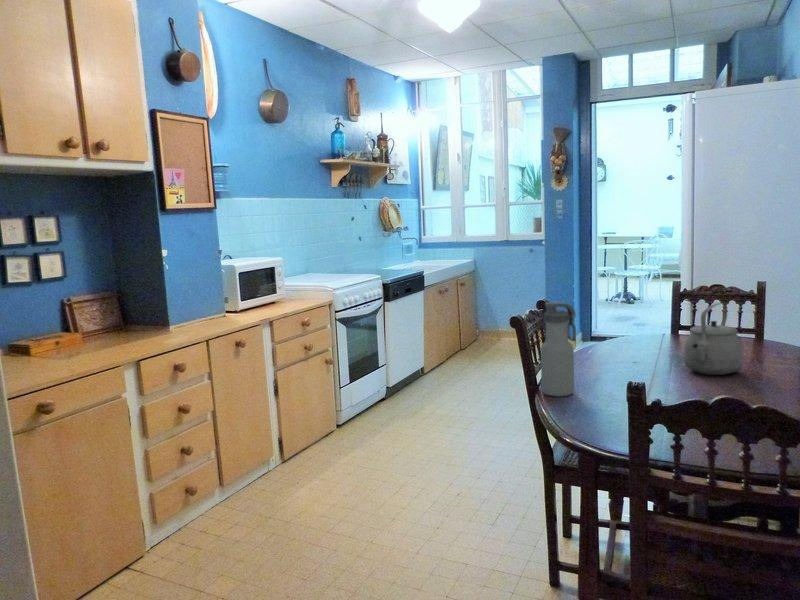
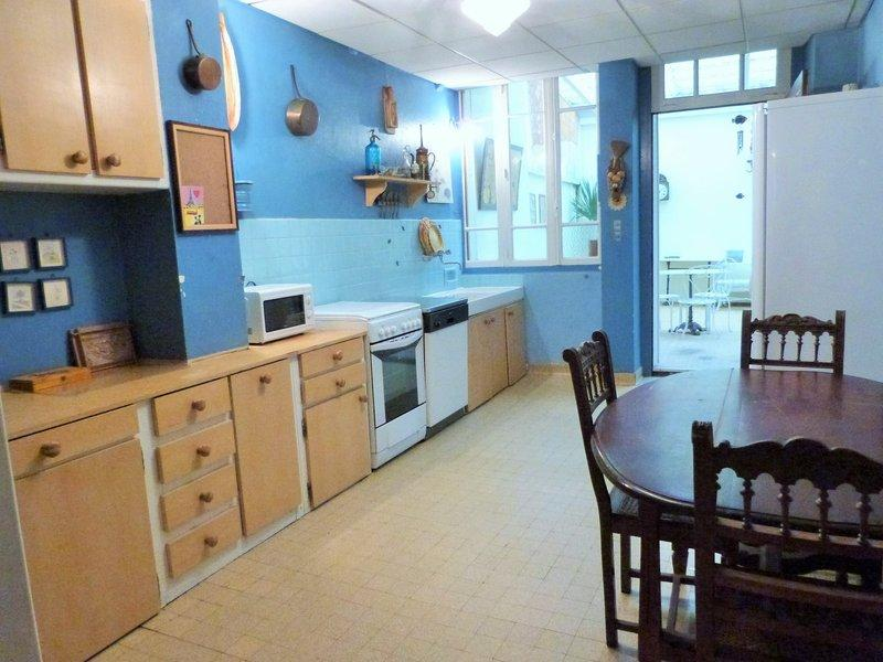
- water bottle (557, 348)
- tea kettle (710, 339)
